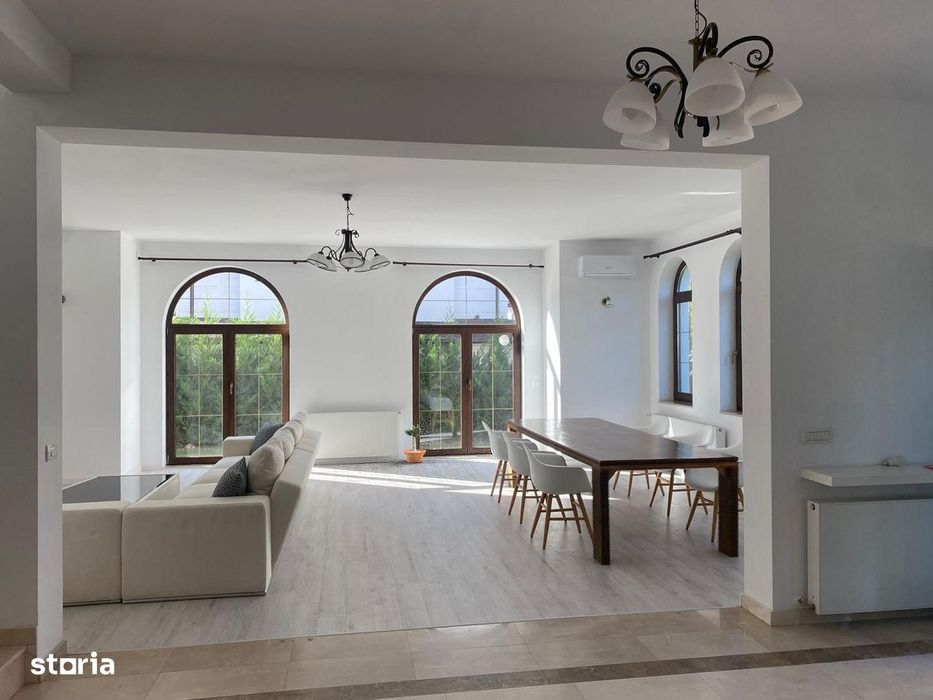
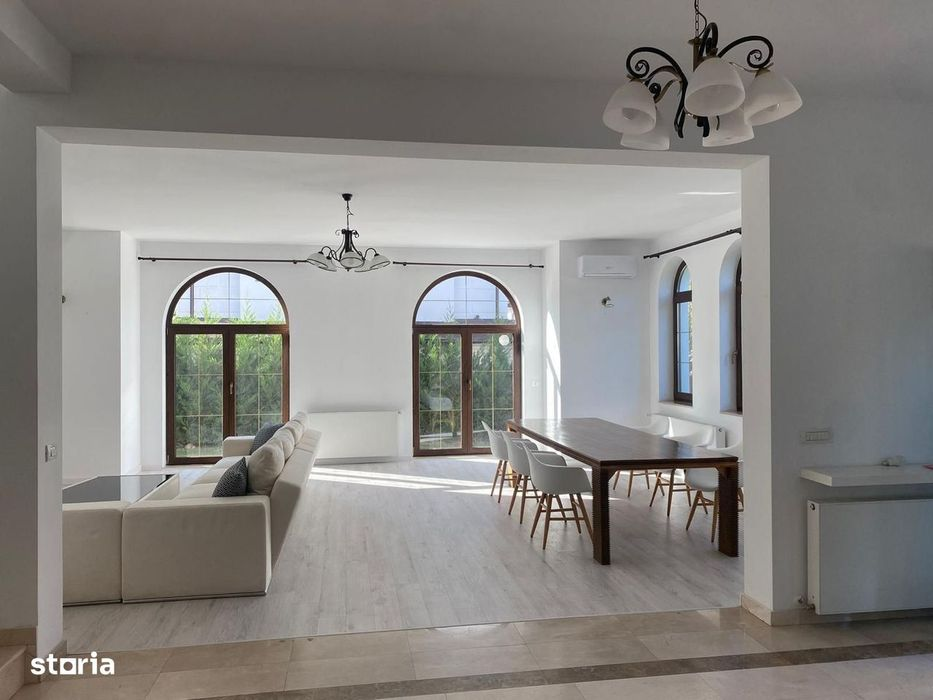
- potted tree (414, 442)
